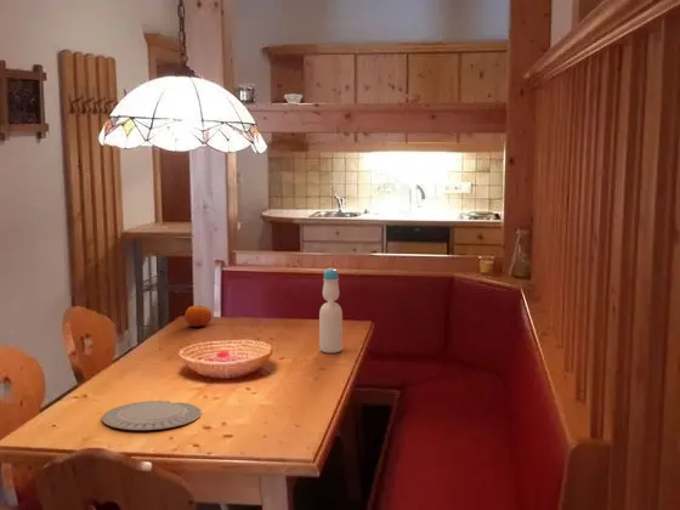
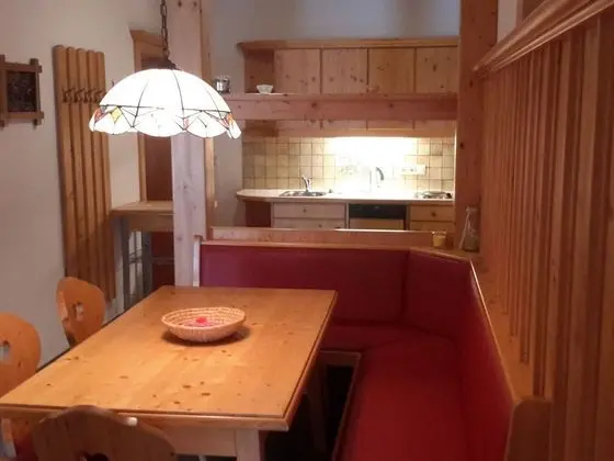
- fruit (198, 316)
- bottle (330, 310)
- chinaware (152, 412)
